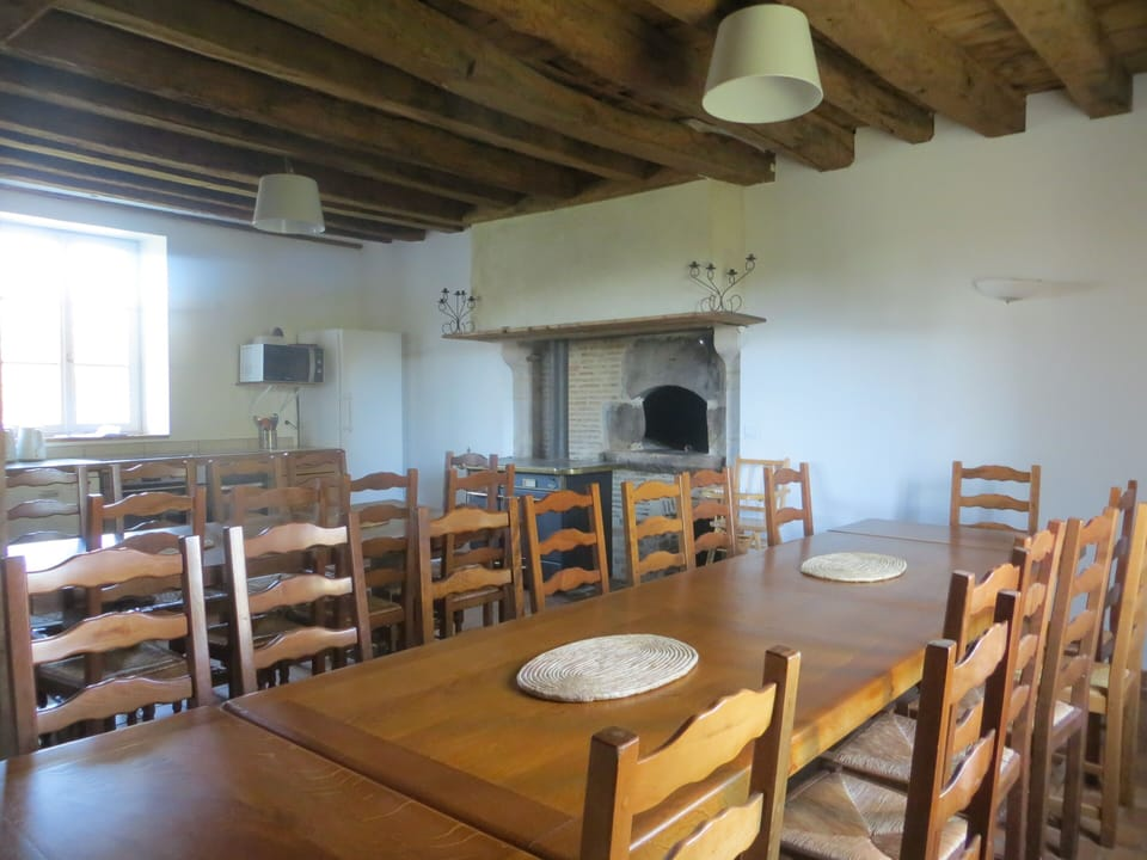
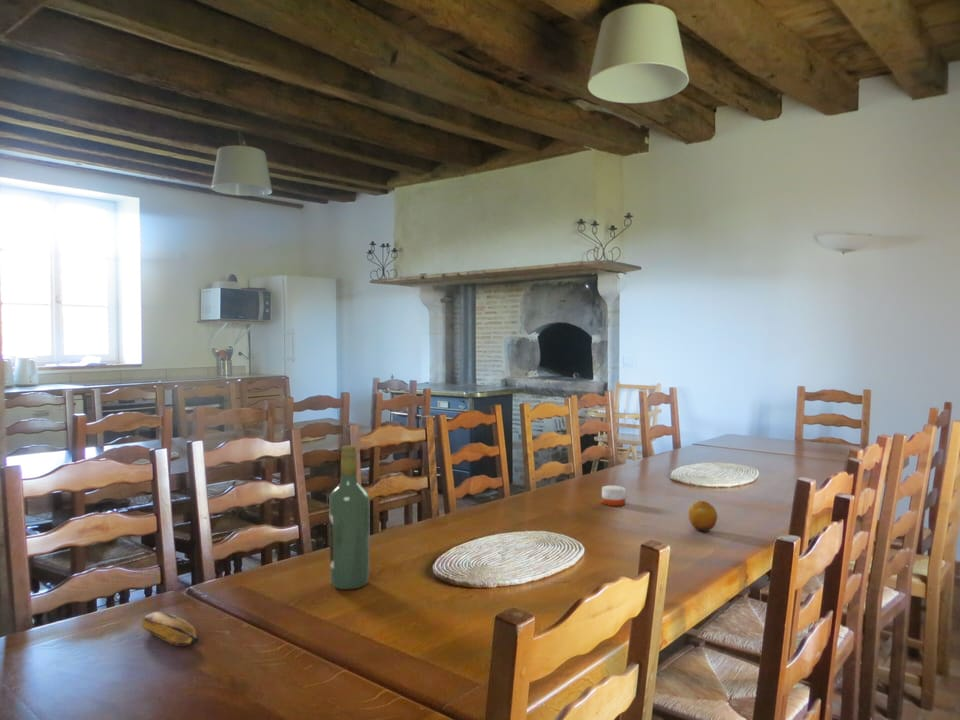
+ fruit (702, 515)
+ banana (166, 624)
+ wine bottle (349, 515)
+ candle (613, 487)
